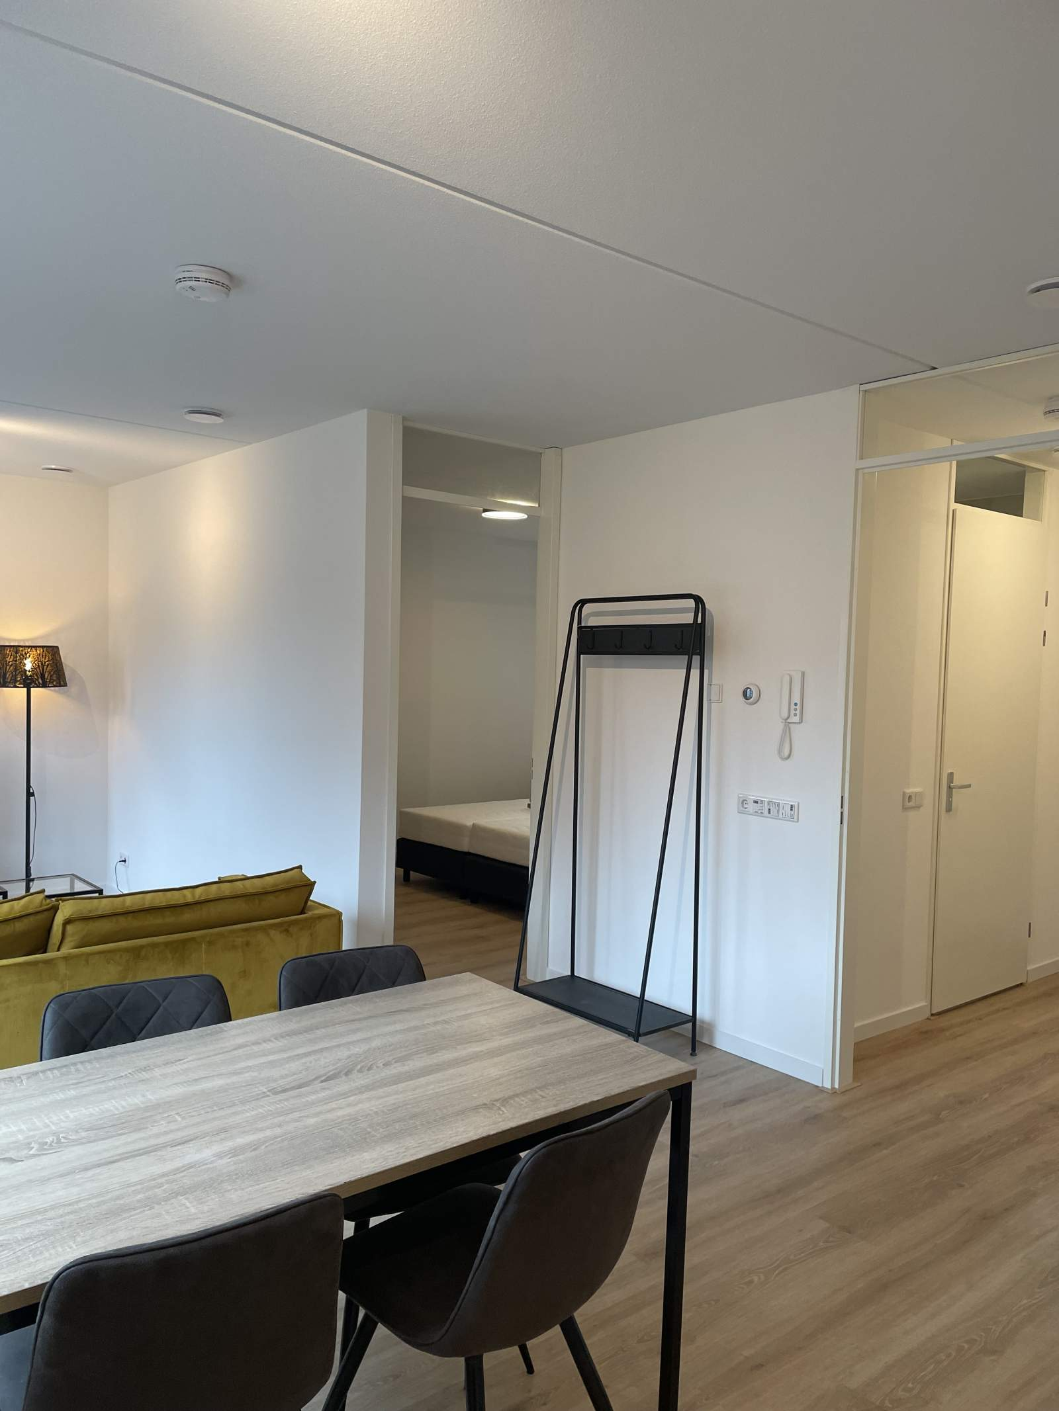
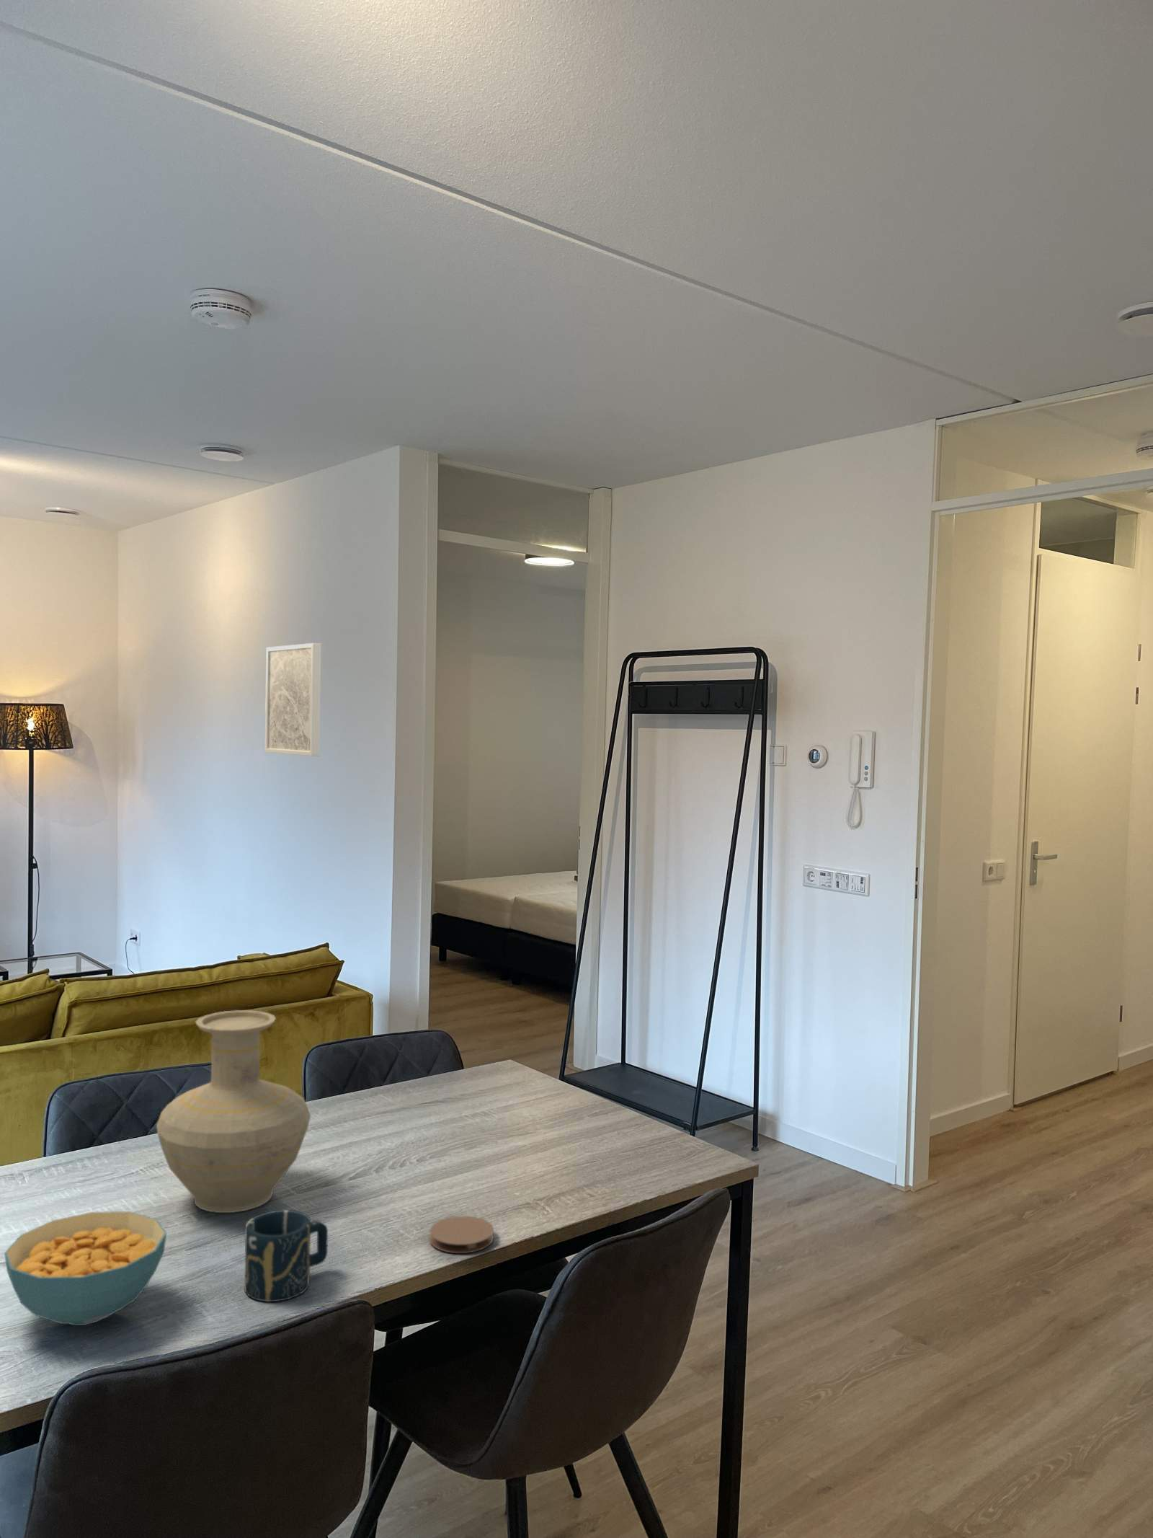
+ cereal bowl (86, 1277)
+ coaster (461, 1234)
+ vase (235, 1108)
+ cup (287, 1251)
+ wall art (292, 699)
